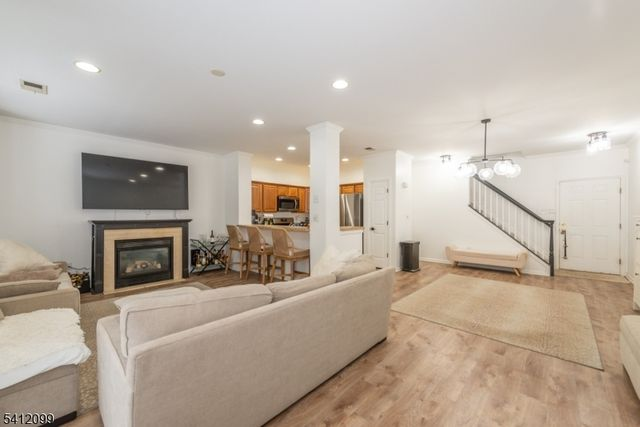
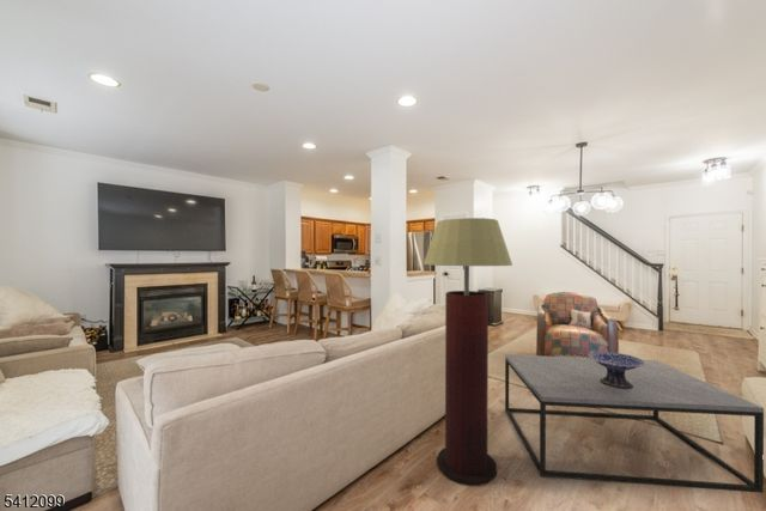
+ armchair (570, 328)
+ coffee table (608, 408)
+ decorative bowl (615, 370)
+ floor lamp (466, 342)
